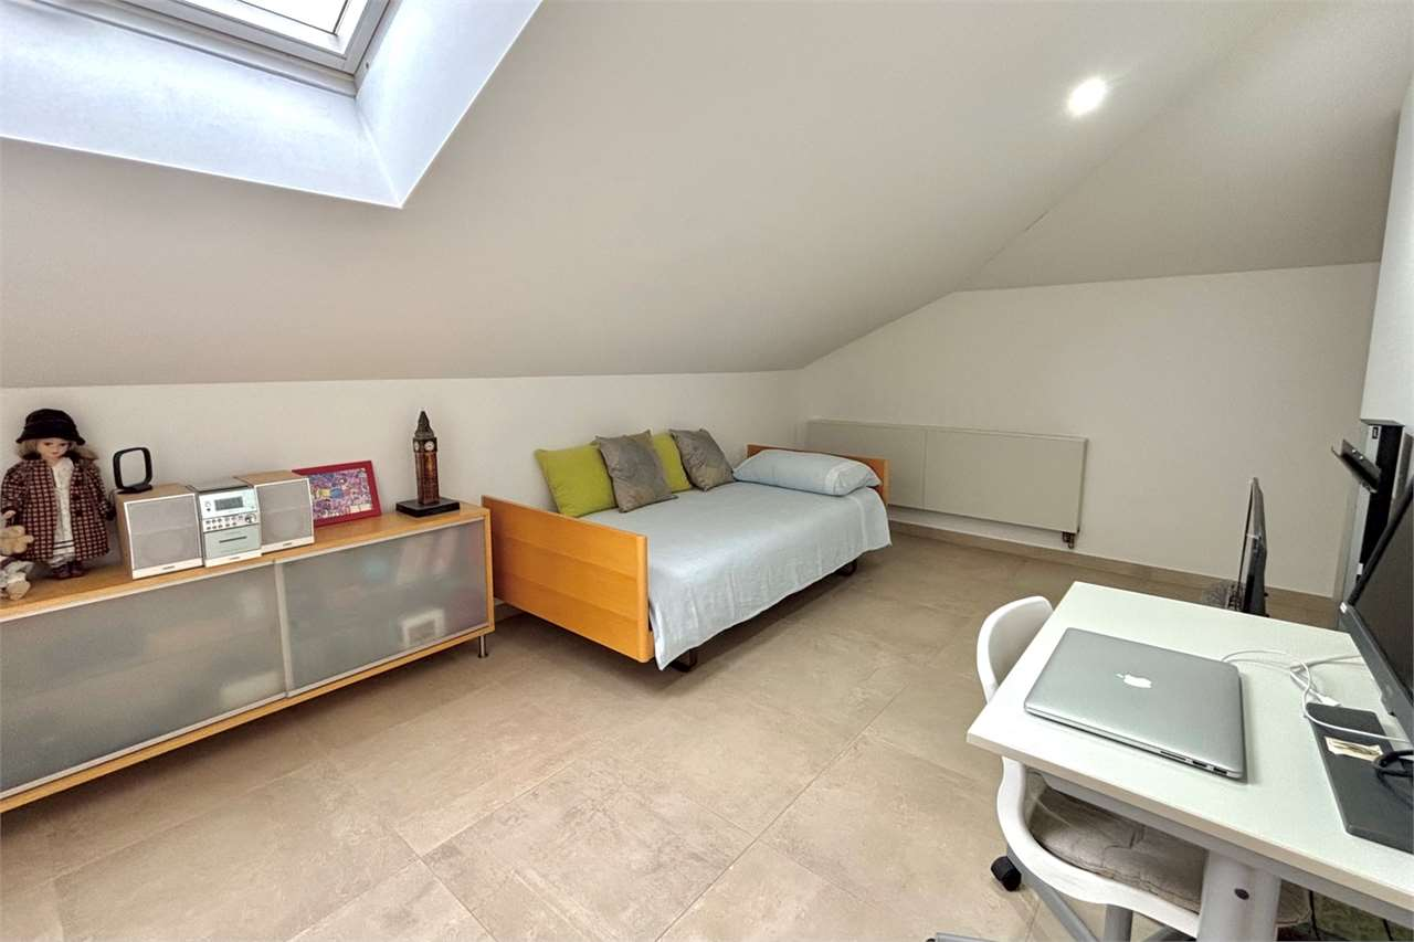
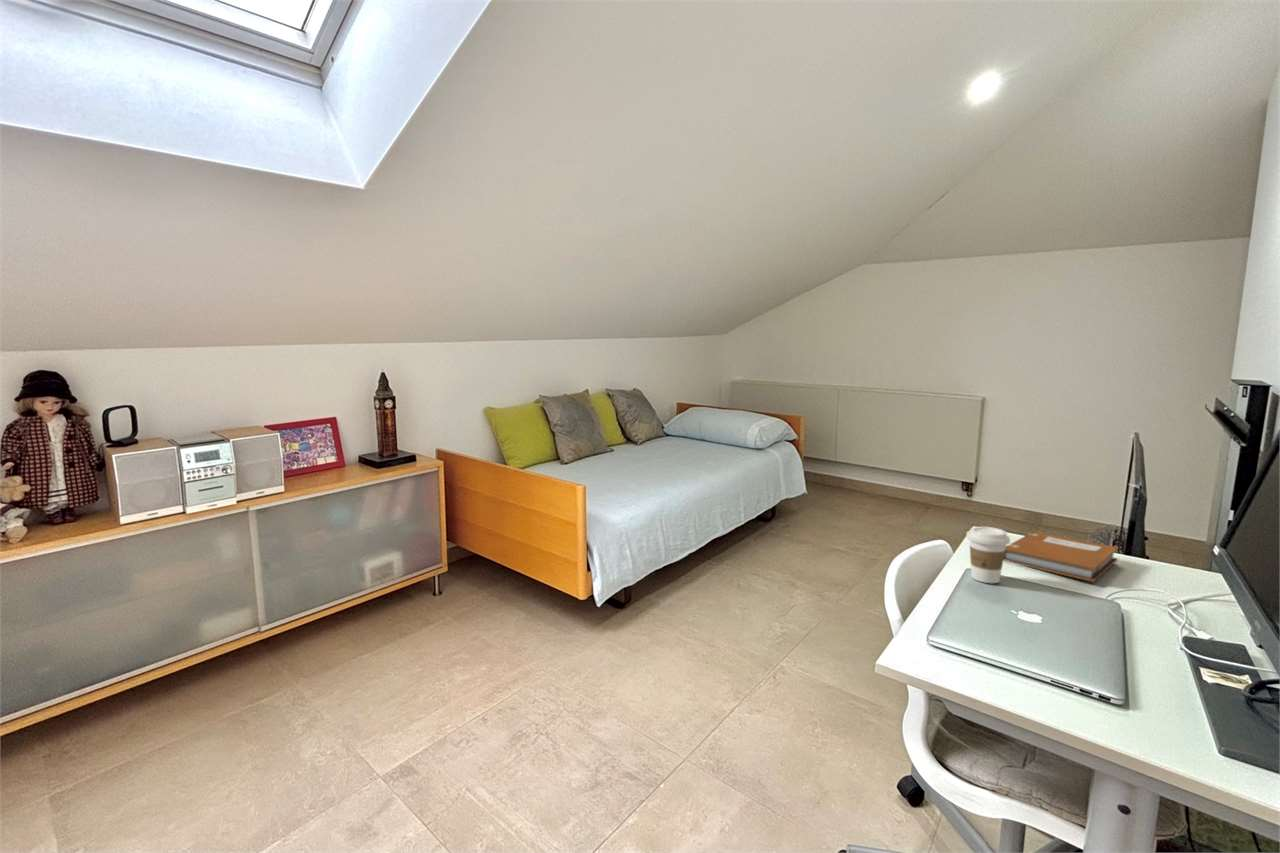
+ notebook (1059, 553)
+ coffee cup (986, 554)
